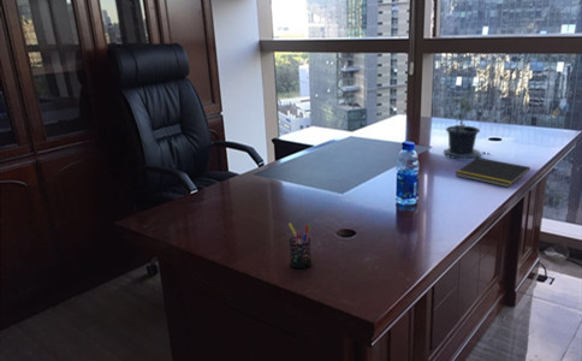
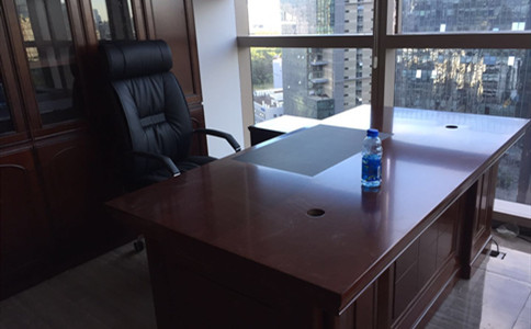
- notepad (491, 171)
- potted plant (464, 124)
- pen holder (302, 242)
